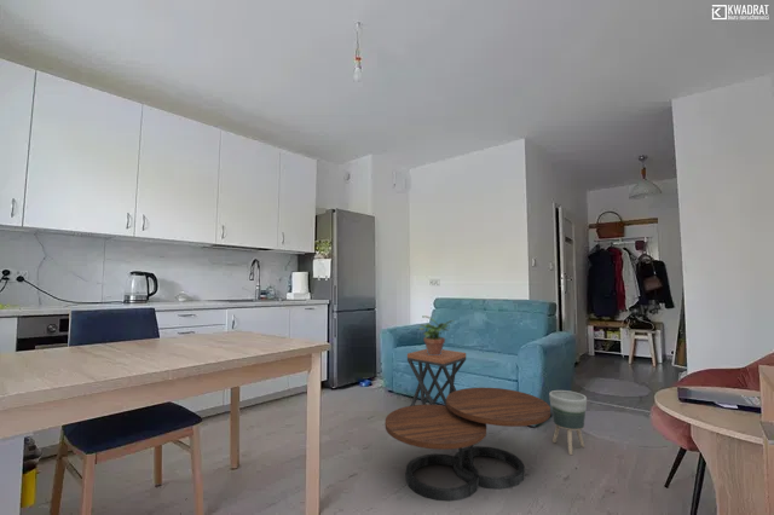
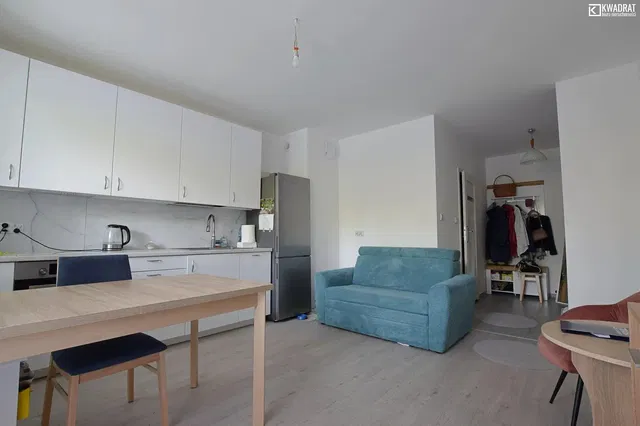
- planter (567, 421)
- coffee table (468, 439)
- stool (437, 384)
- potted plant (438, 335)
